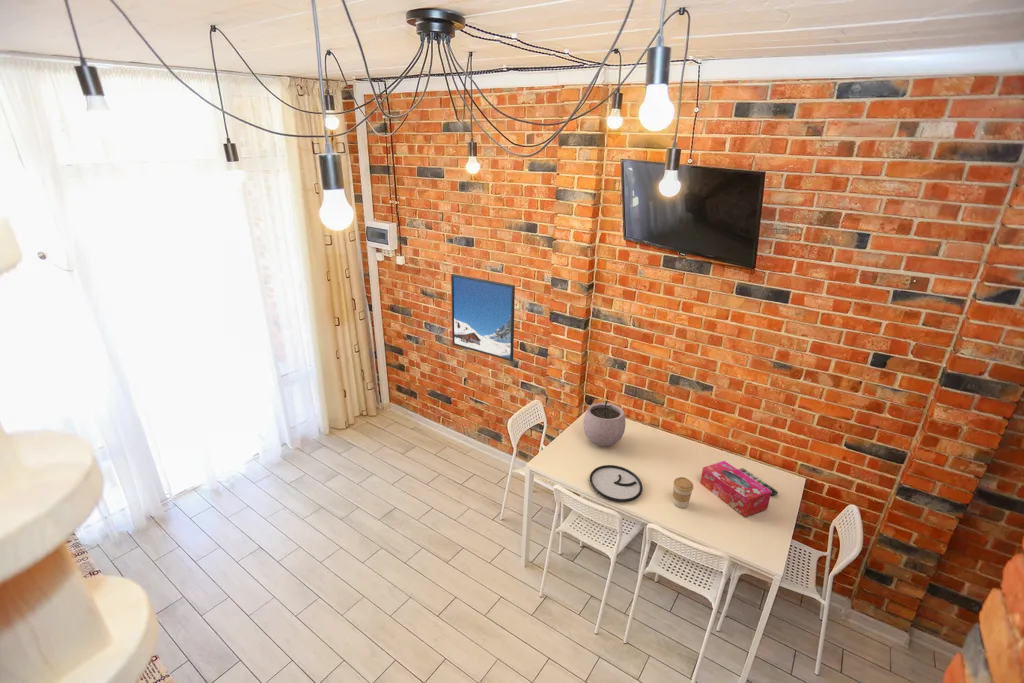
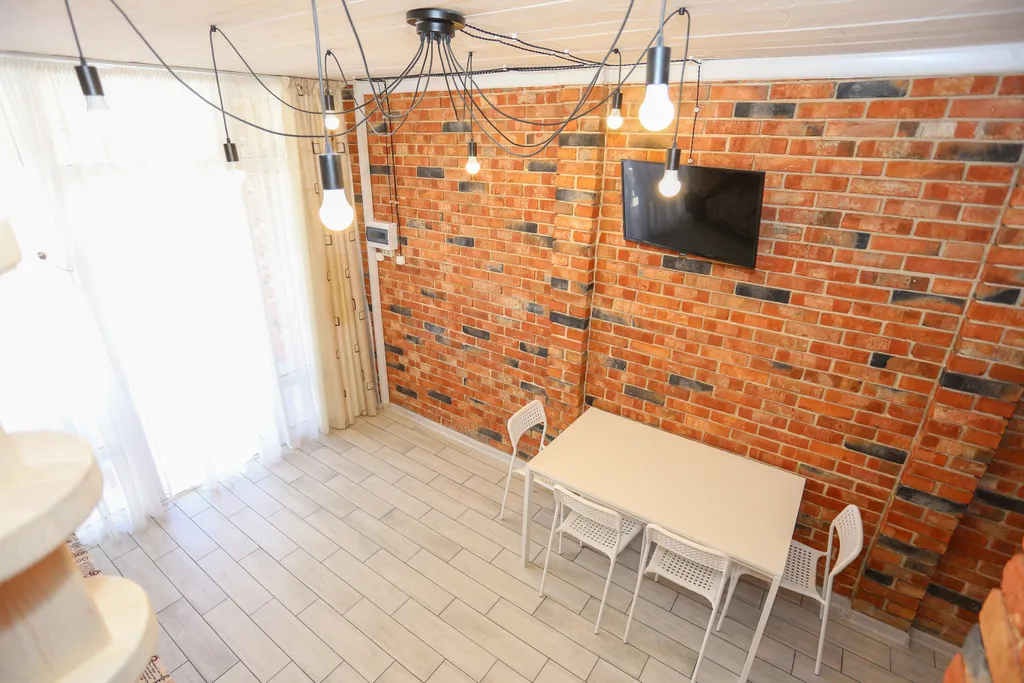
- plant pot (604, 419)
- coffee cup (682, 492)
- plate (615, 482)
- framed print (481, 316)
- remote control (756, 481)
- tissue box (734, 487)
